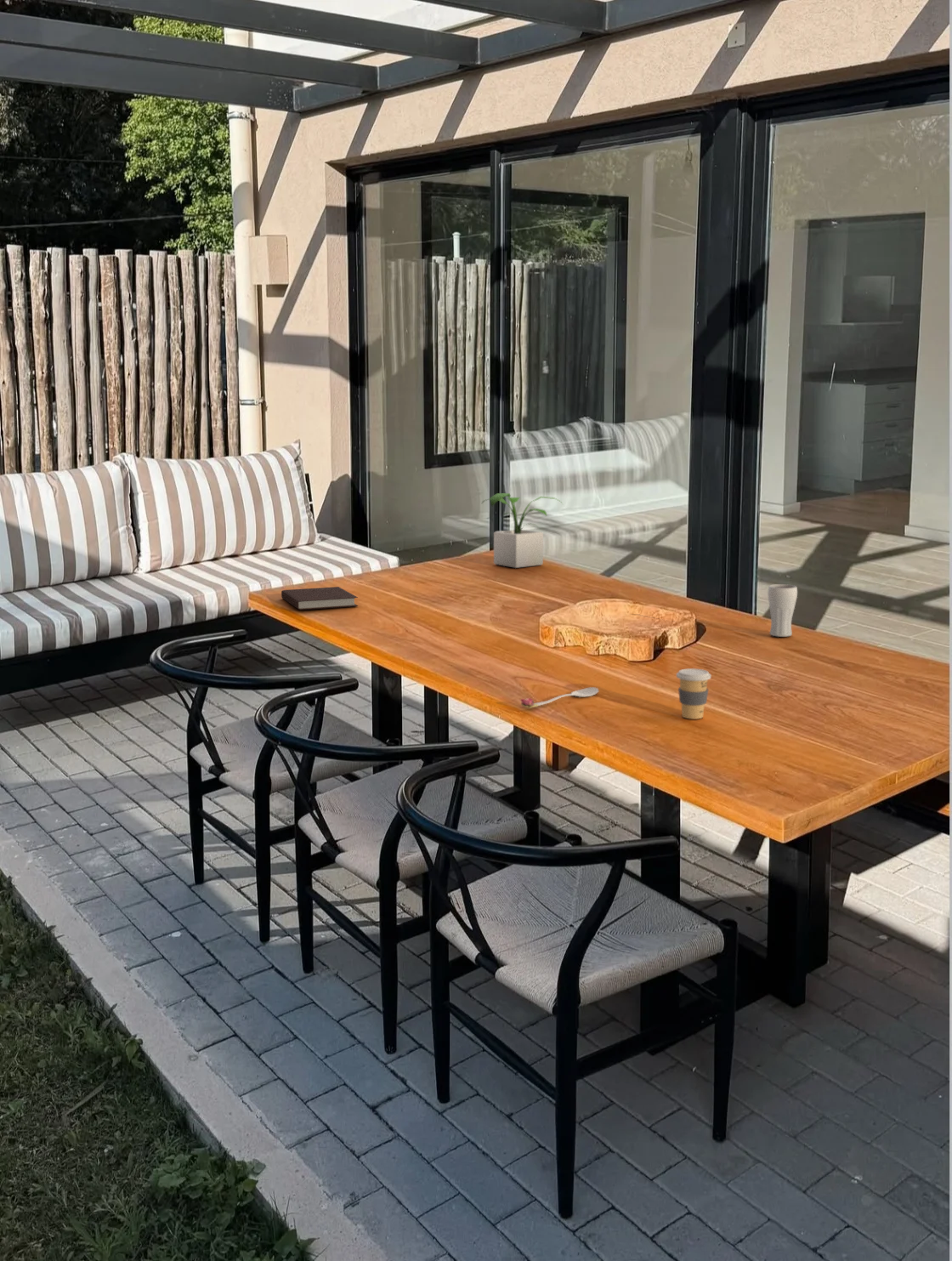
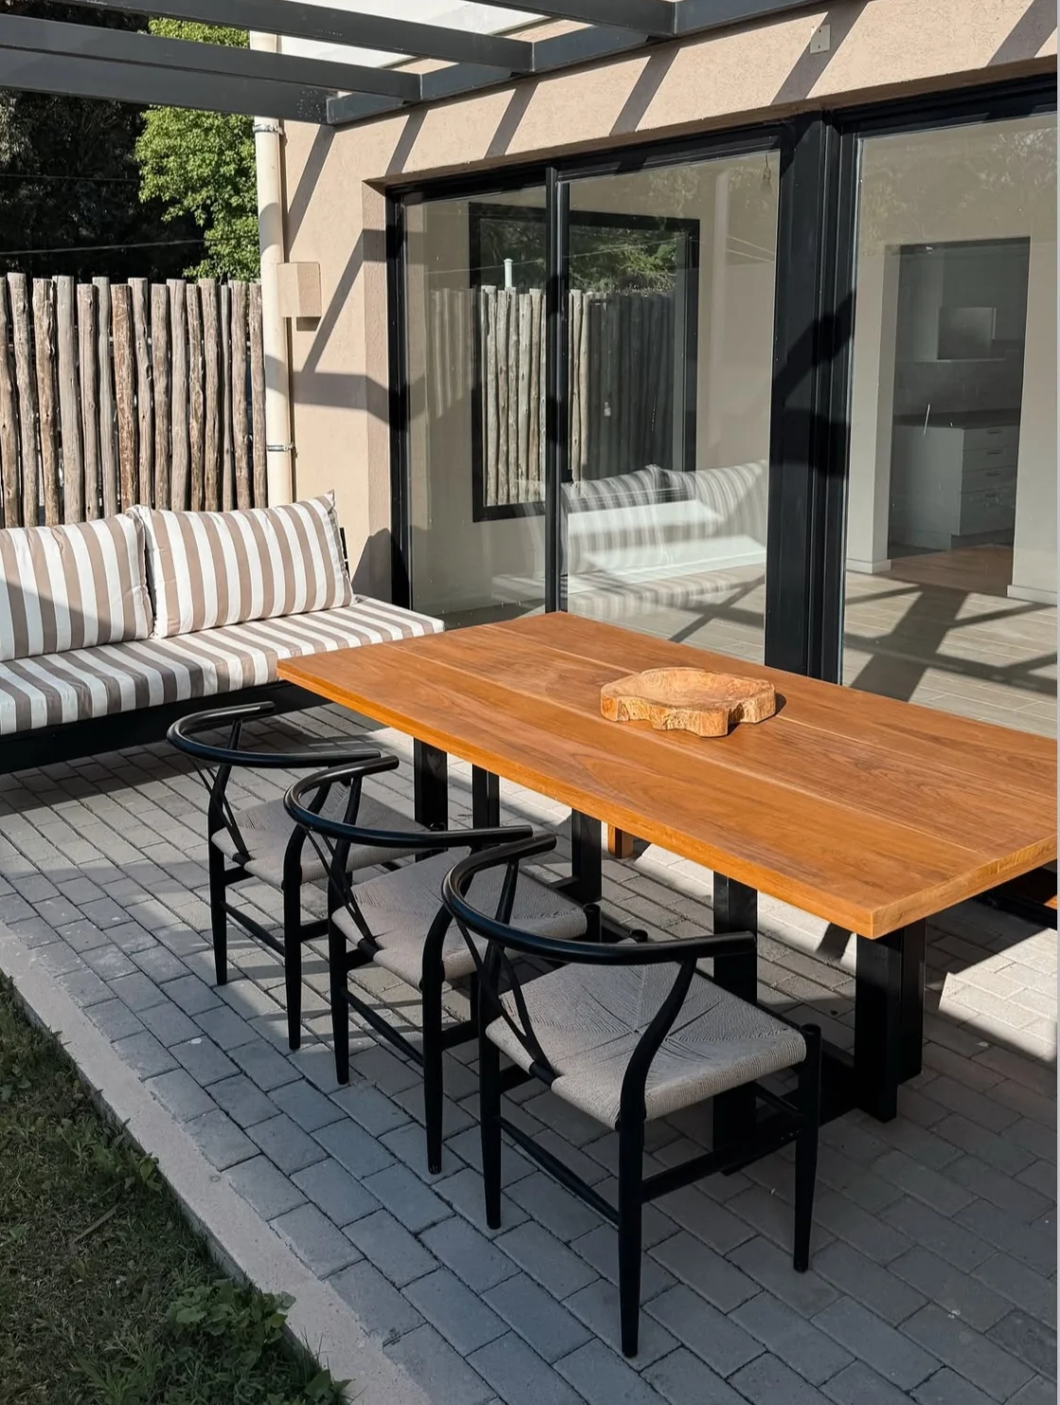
- coffee cup (693, 694)
- notebook (319, 598)
- potted plant (514, 528)
- spoon (559, 696)
- drinking glass (781, 611)
